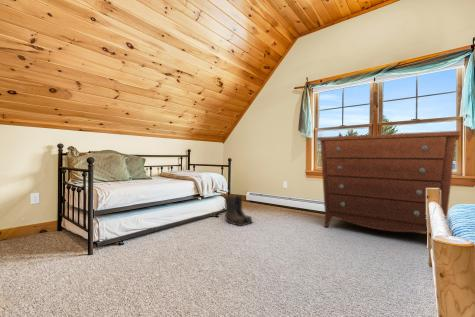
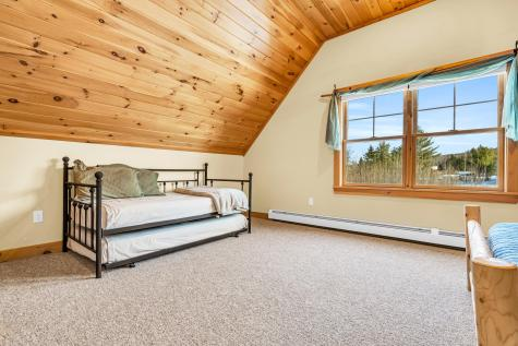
- dresser (383, 183)
- boots (237, 208)
